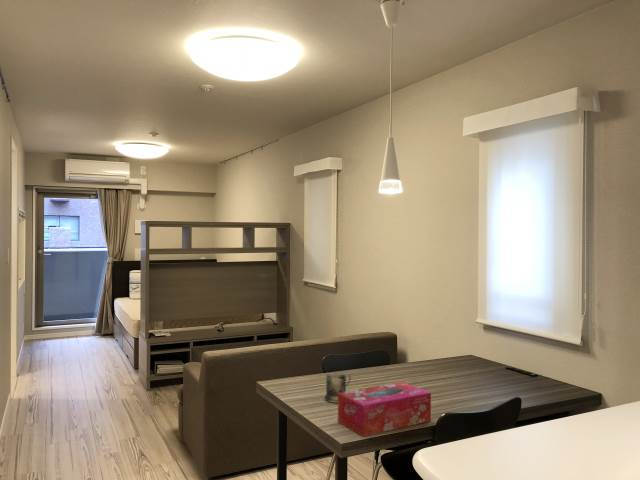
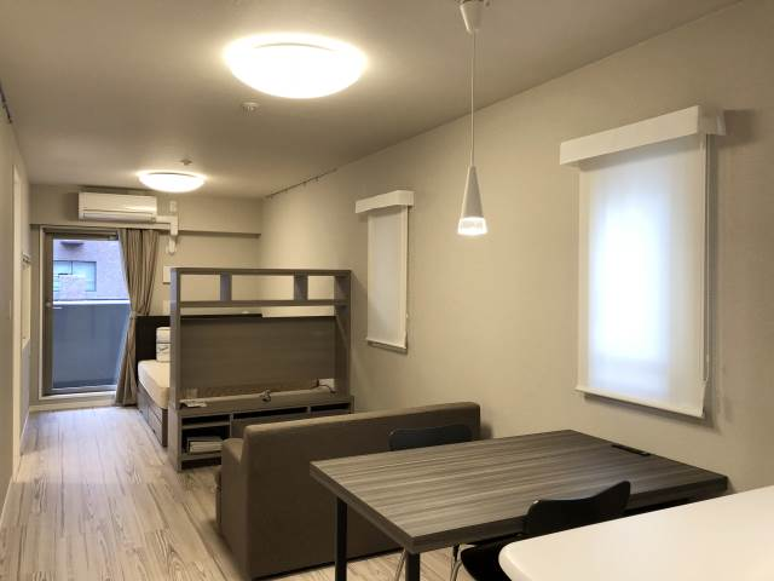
- mug (338, 385)
- tissue box (384, 407)
